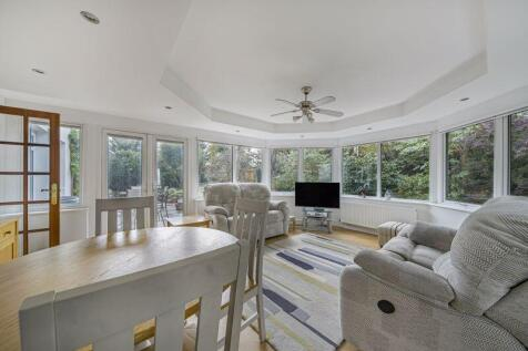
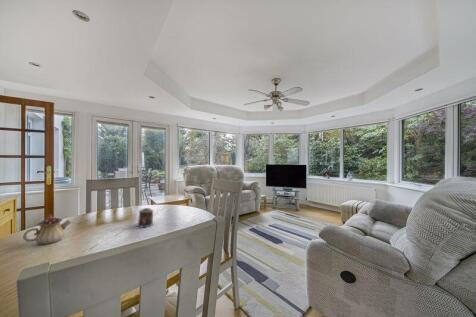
+ candle (144, 217)
+ teapot (48, 227)
